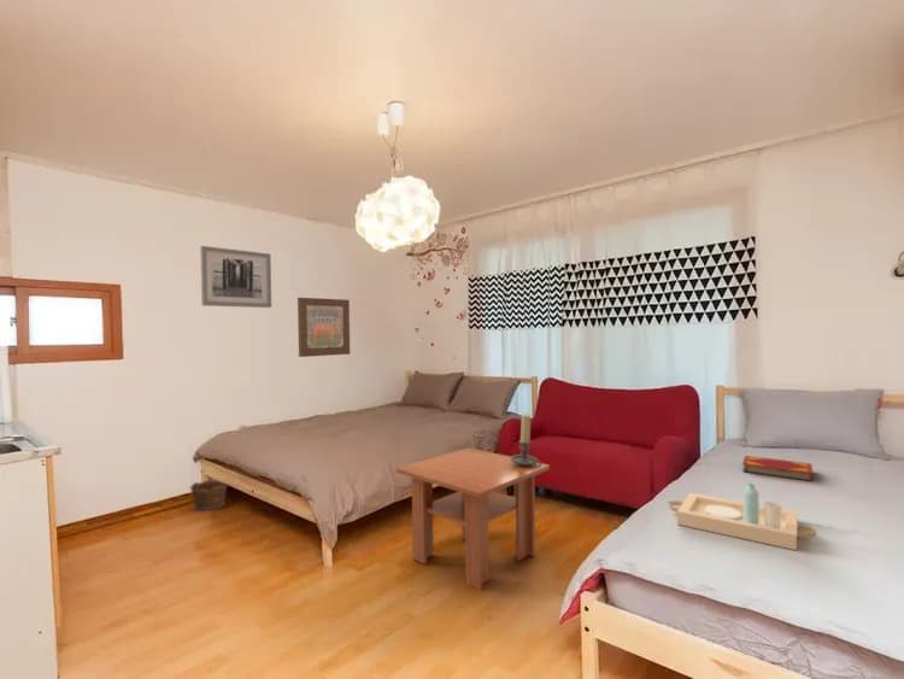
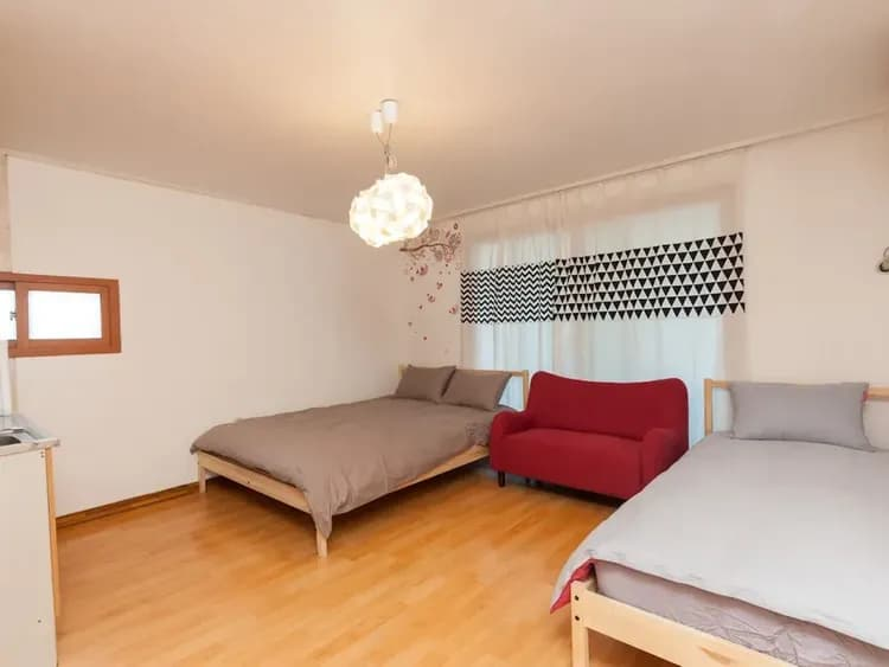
- serving tray (736, 502)
- coffee table (474, 511)
- wall art (324, 327)
- clay pot (210, 488)
- hardback book (776, 467)
- candle holder (526, 439)
- wall art (237, 277)
